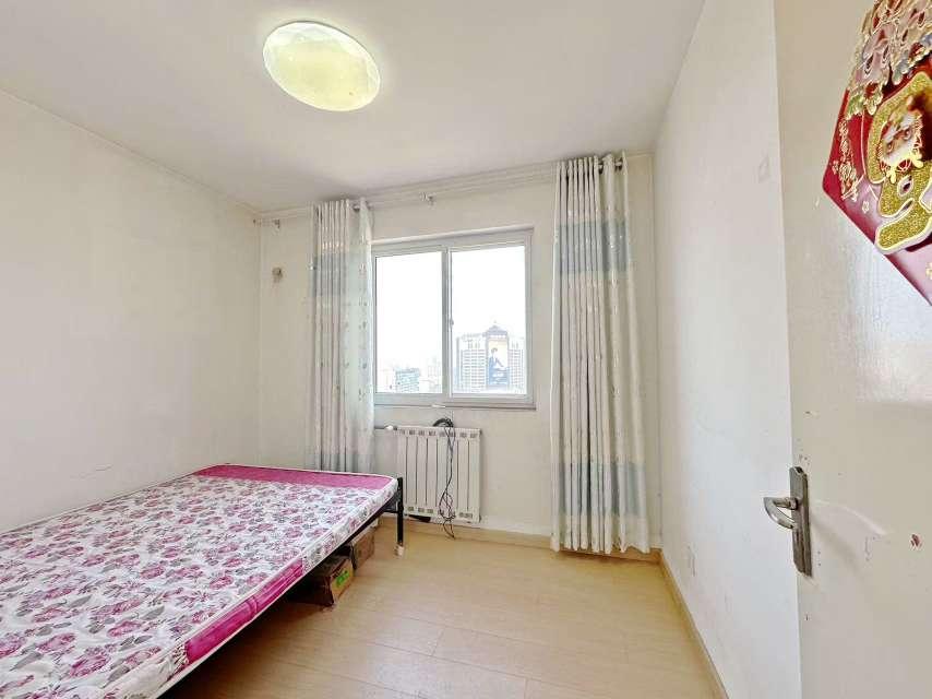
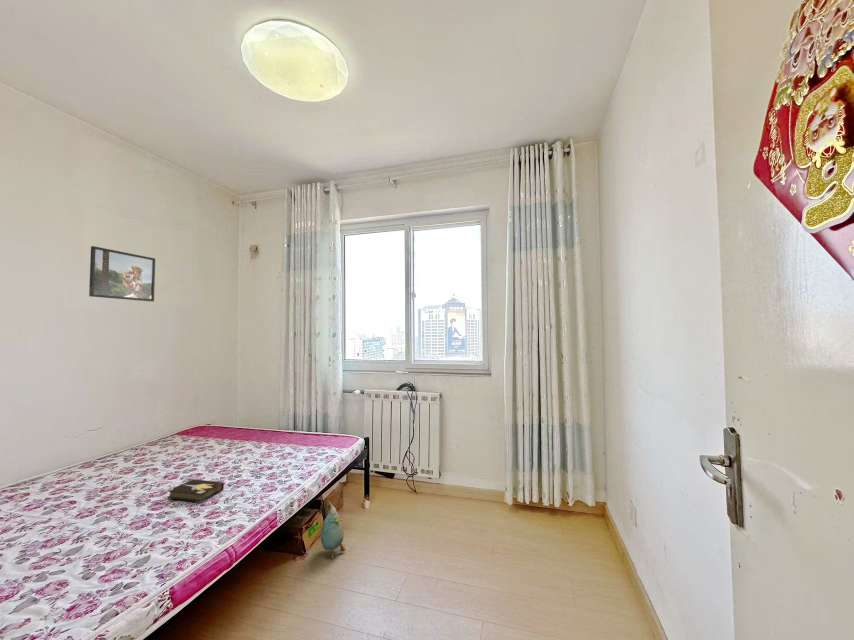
+ plush toy (332, 527)
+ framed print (124, 275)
+ hardback book (196, 489)
